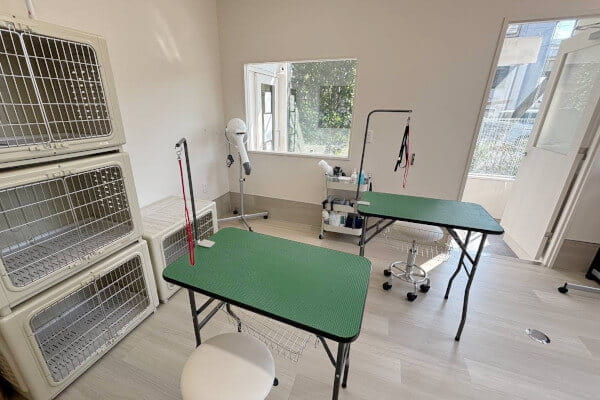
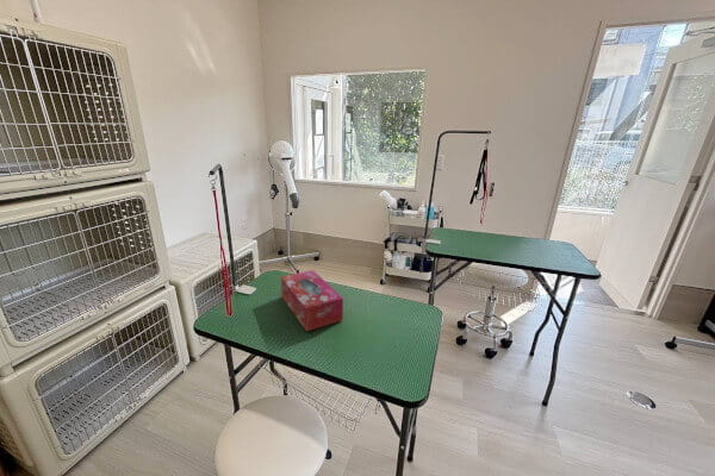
+ tissue box (310, 298)
